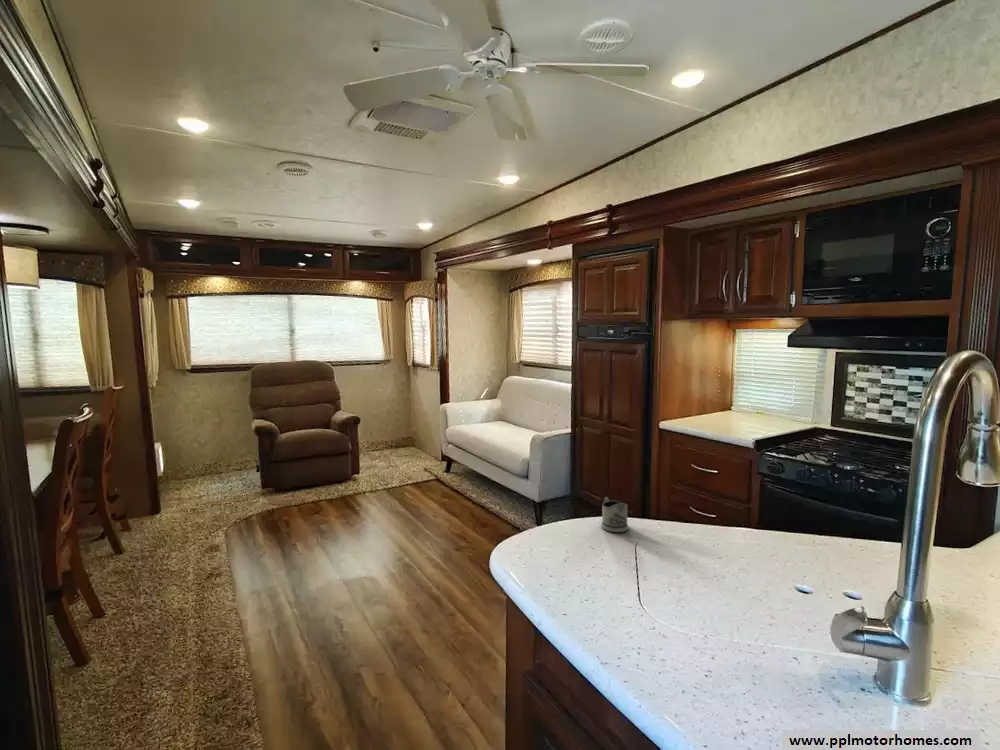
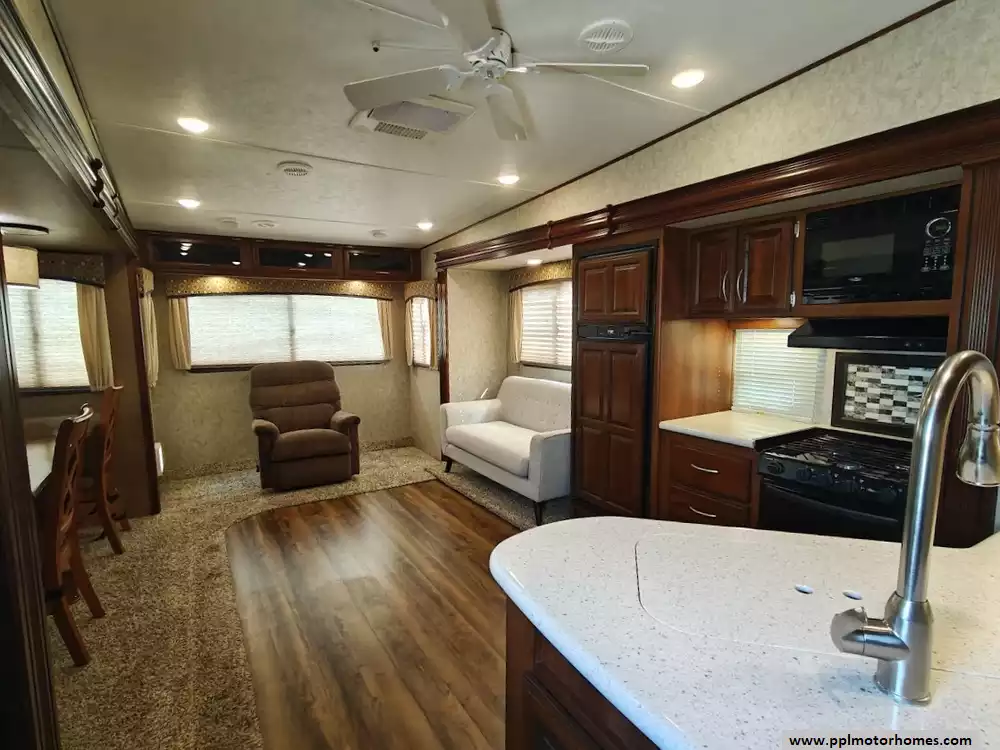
- tea glass holder (612, 511)
